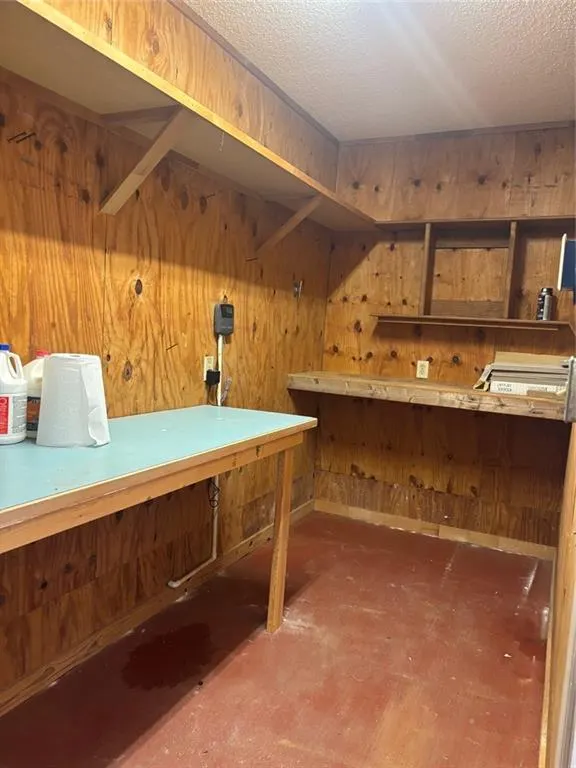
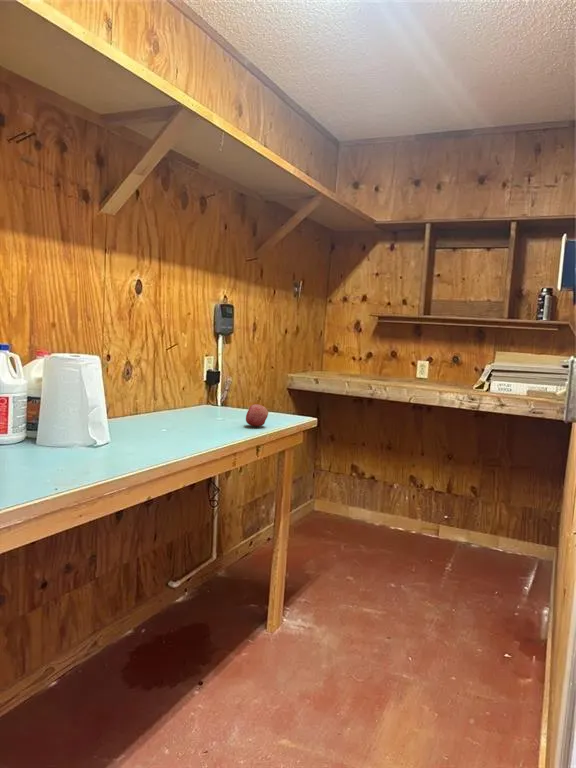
+ fruit (257, 415)
